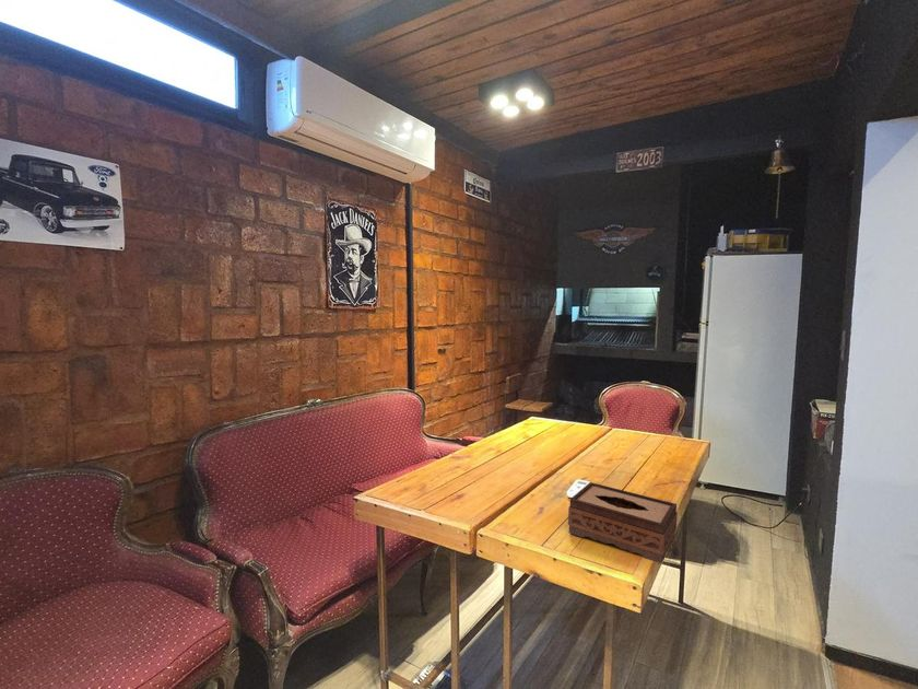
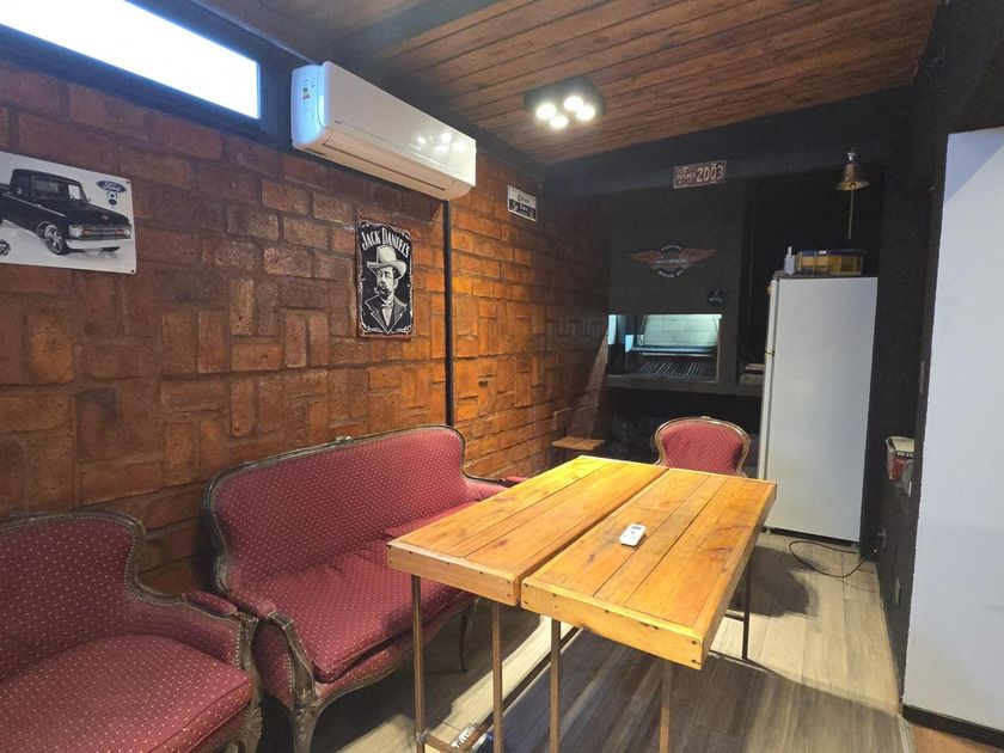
- tissue box (622, 518)
